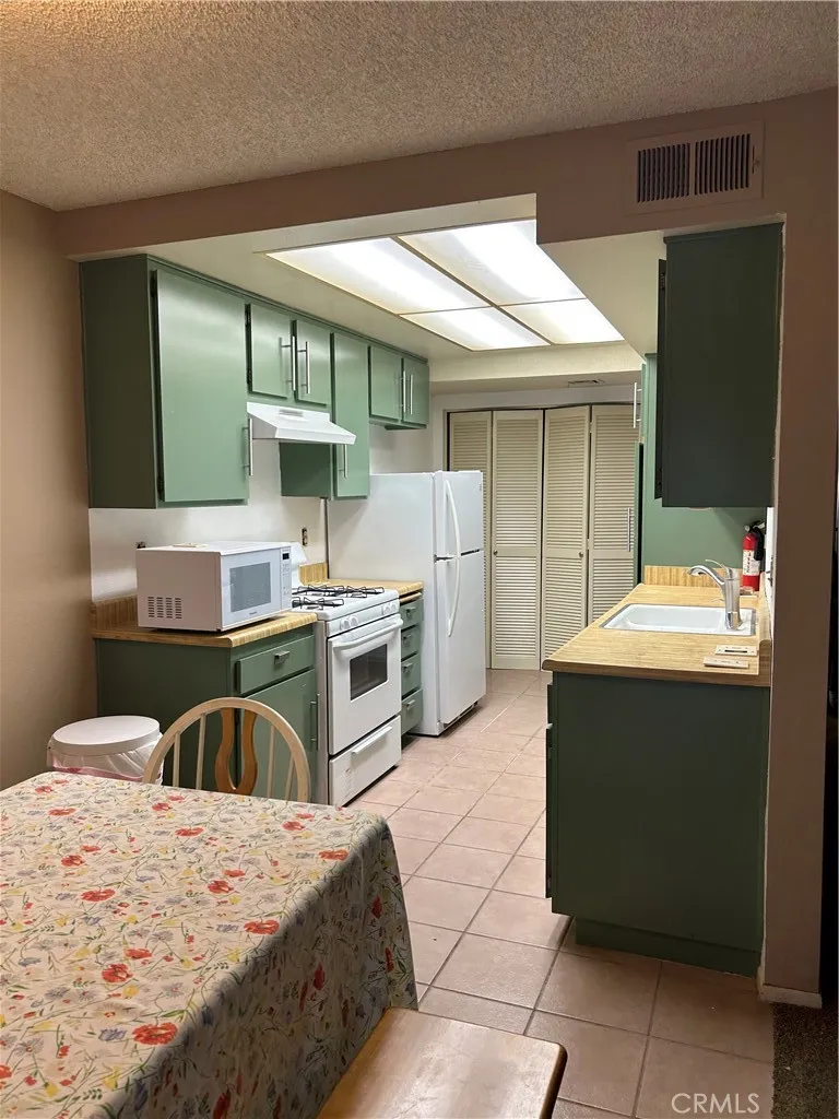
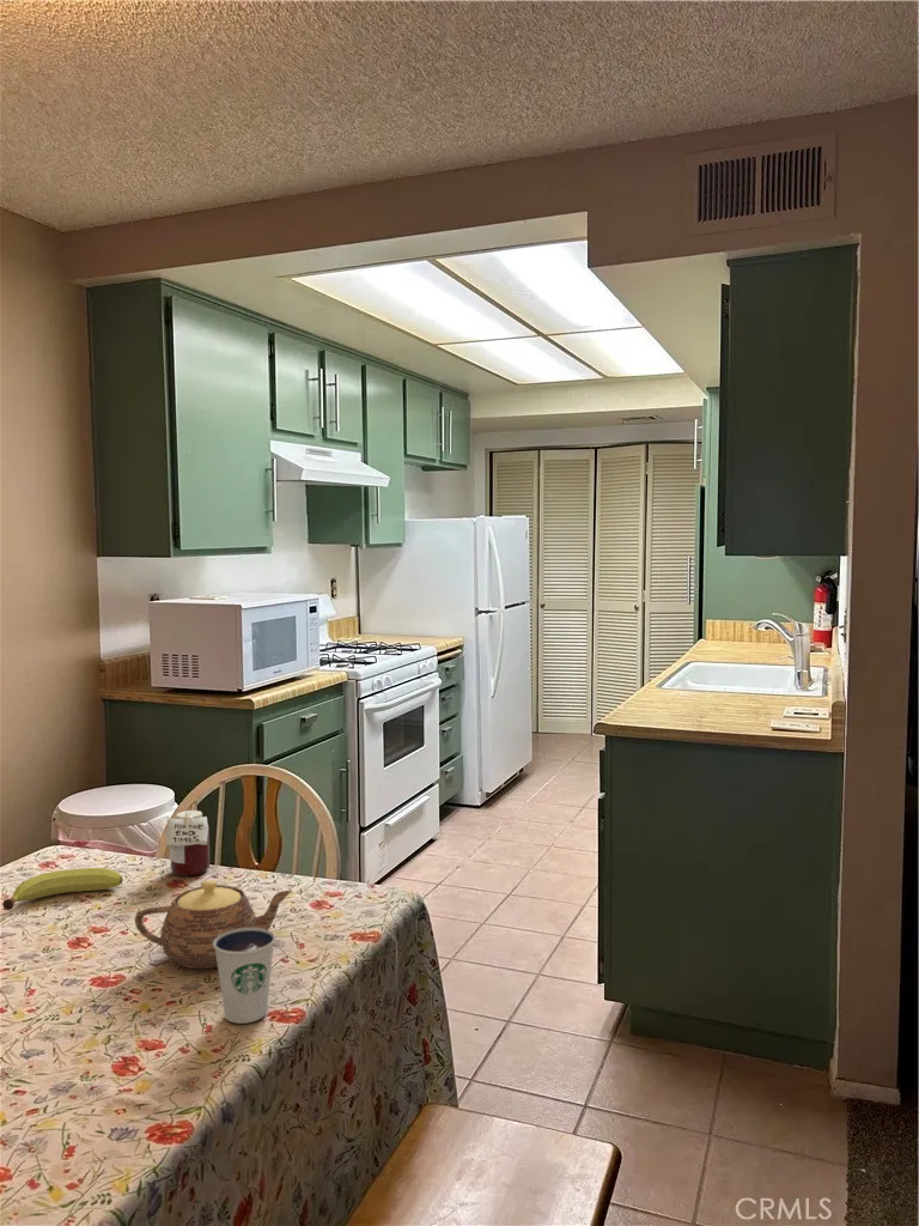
+ teapot (214, 917)
+ jar (188, 844)
+ dixie cup (244, 976)
+ fruit (66, 886)
